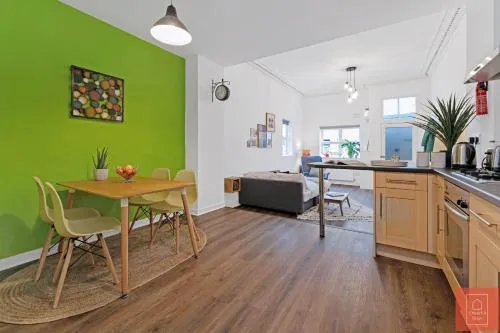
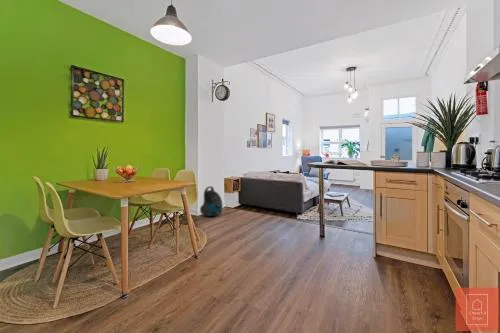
+ vacuum cleaner (212, 201)
